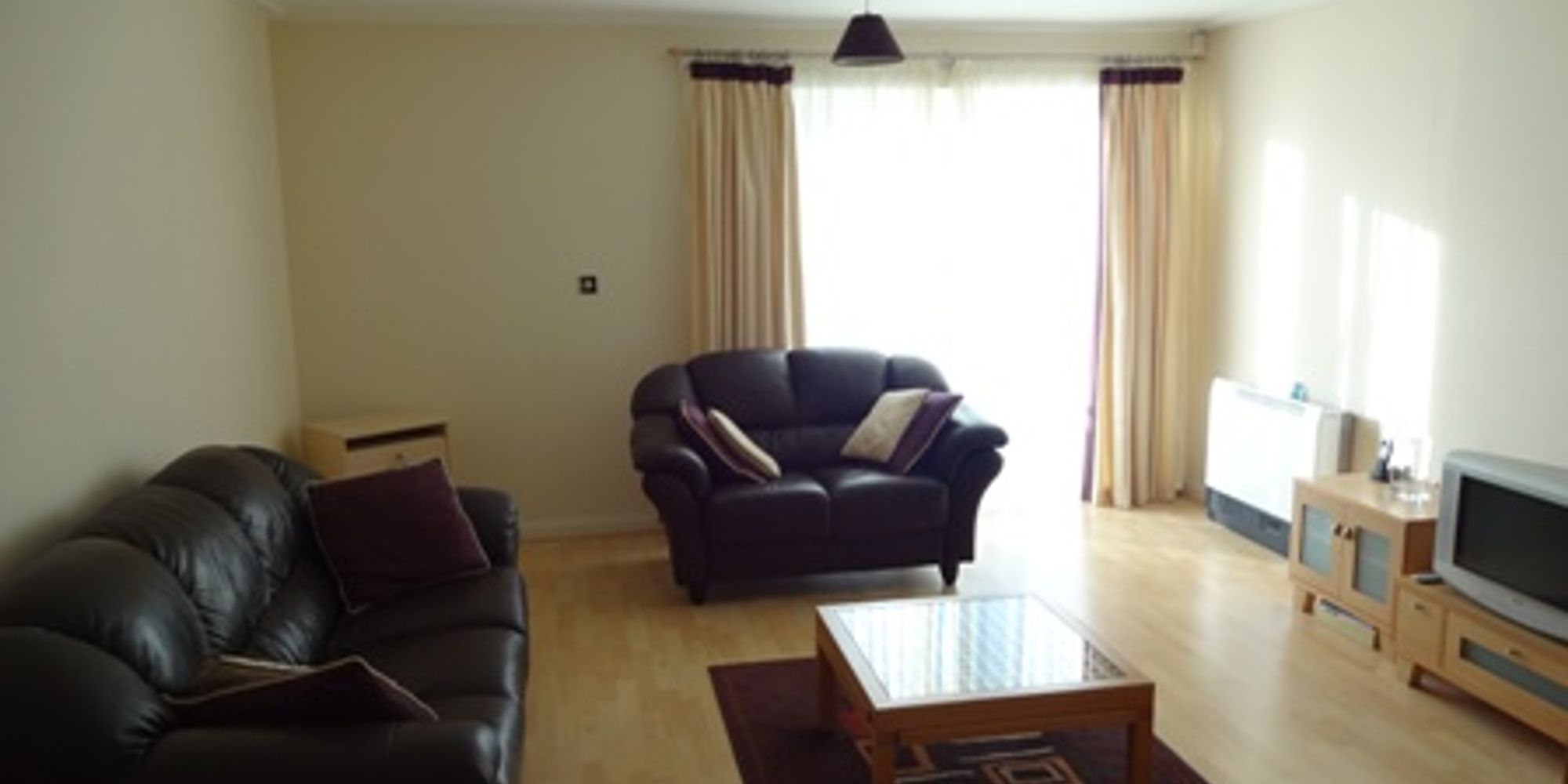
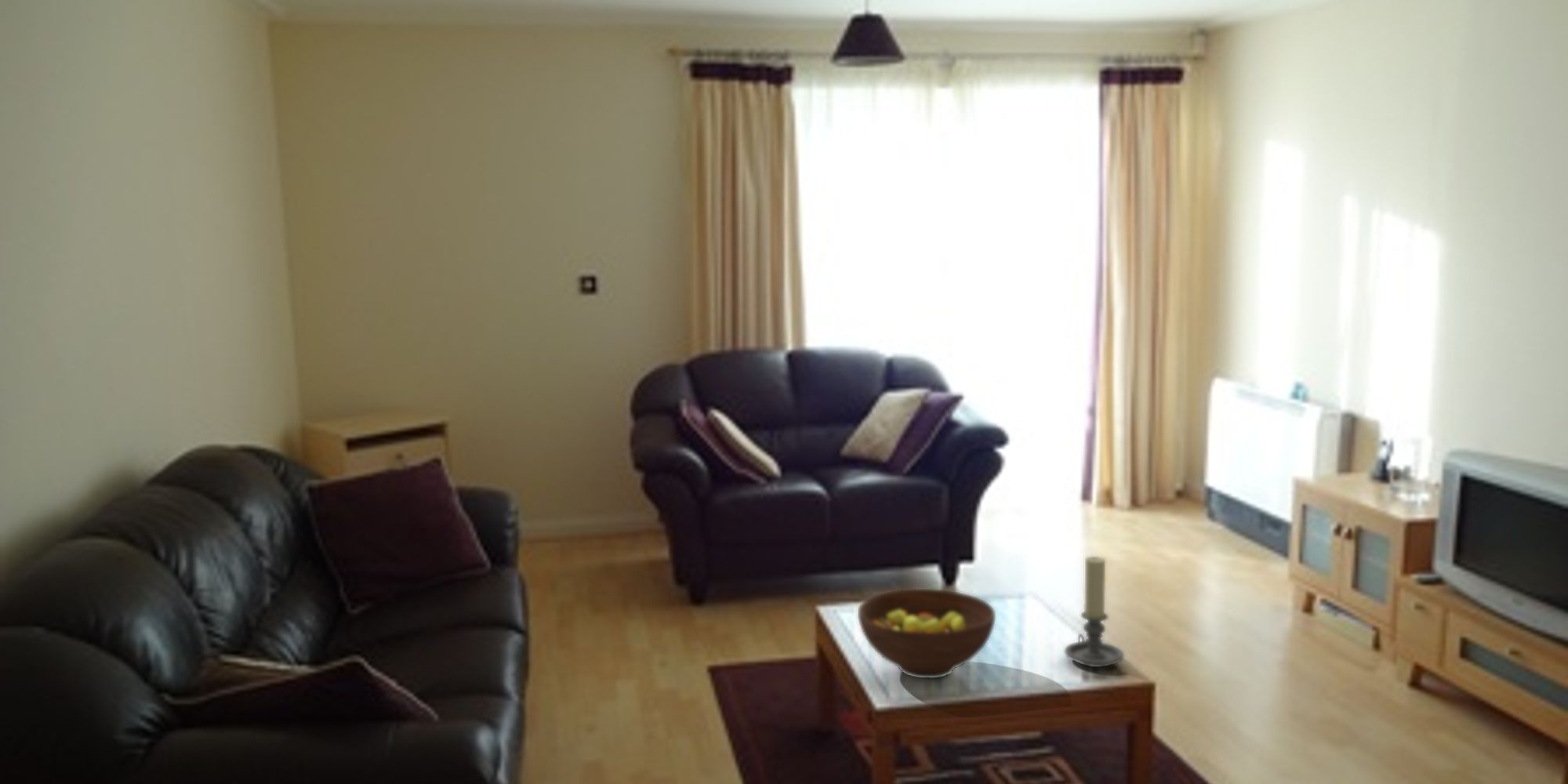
+ fruit bowl (926, 640)
+ candle holder (1092, 607)
